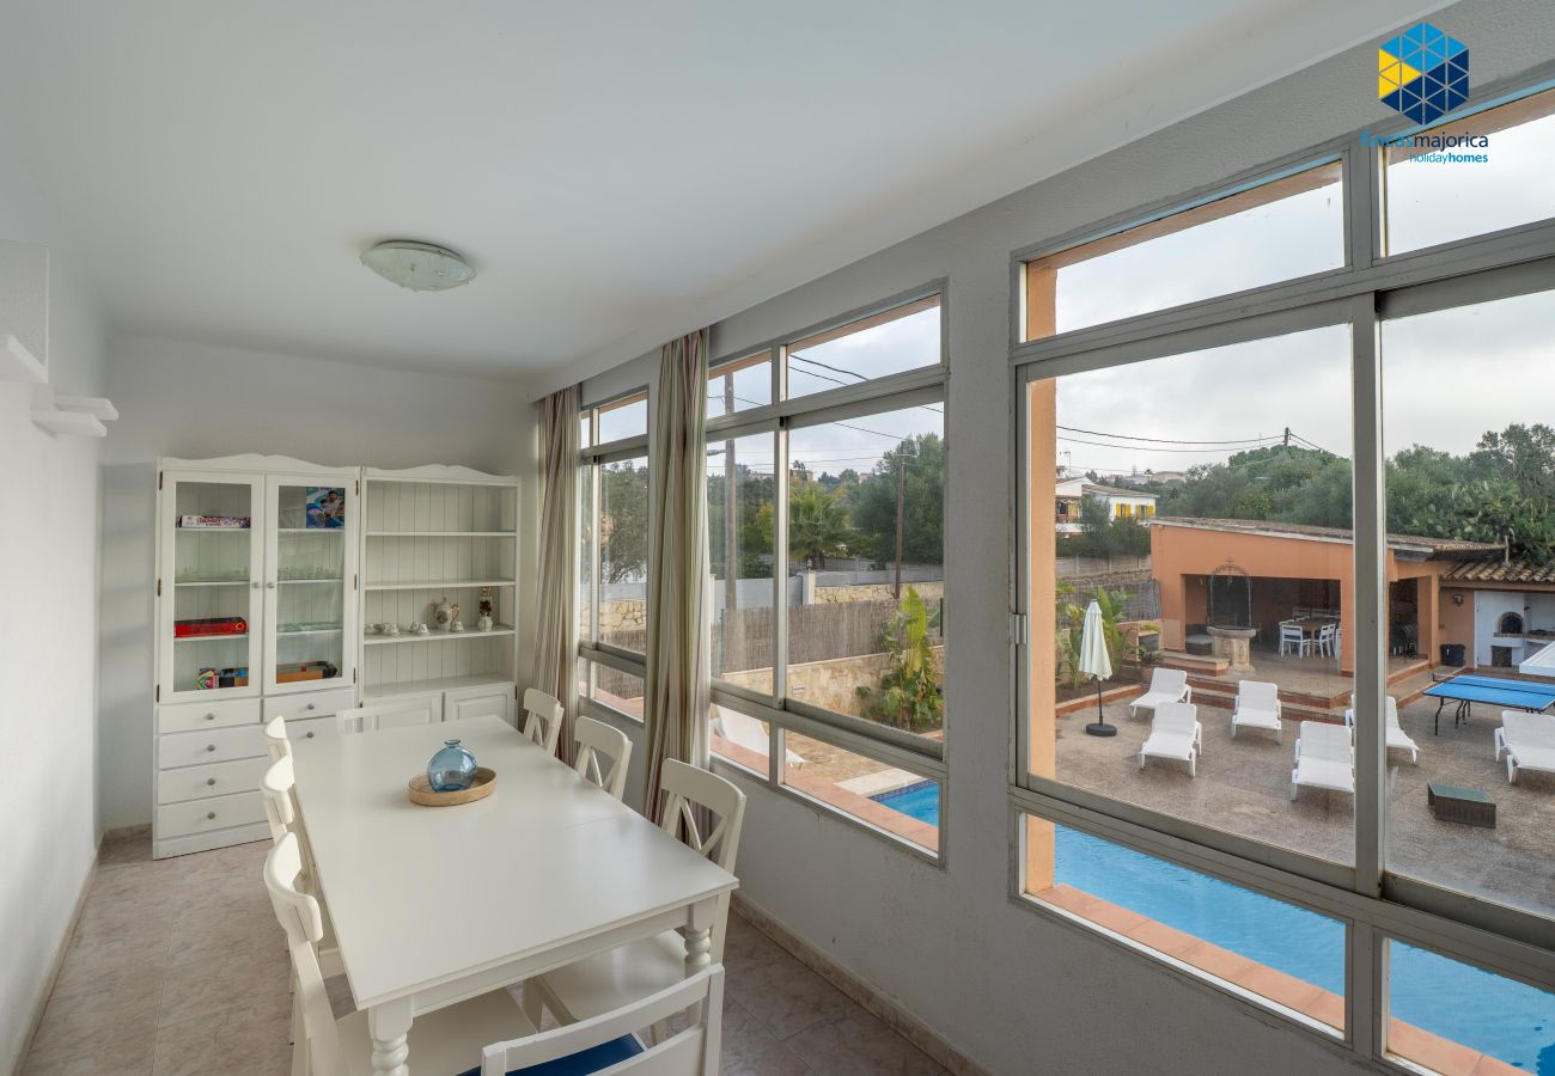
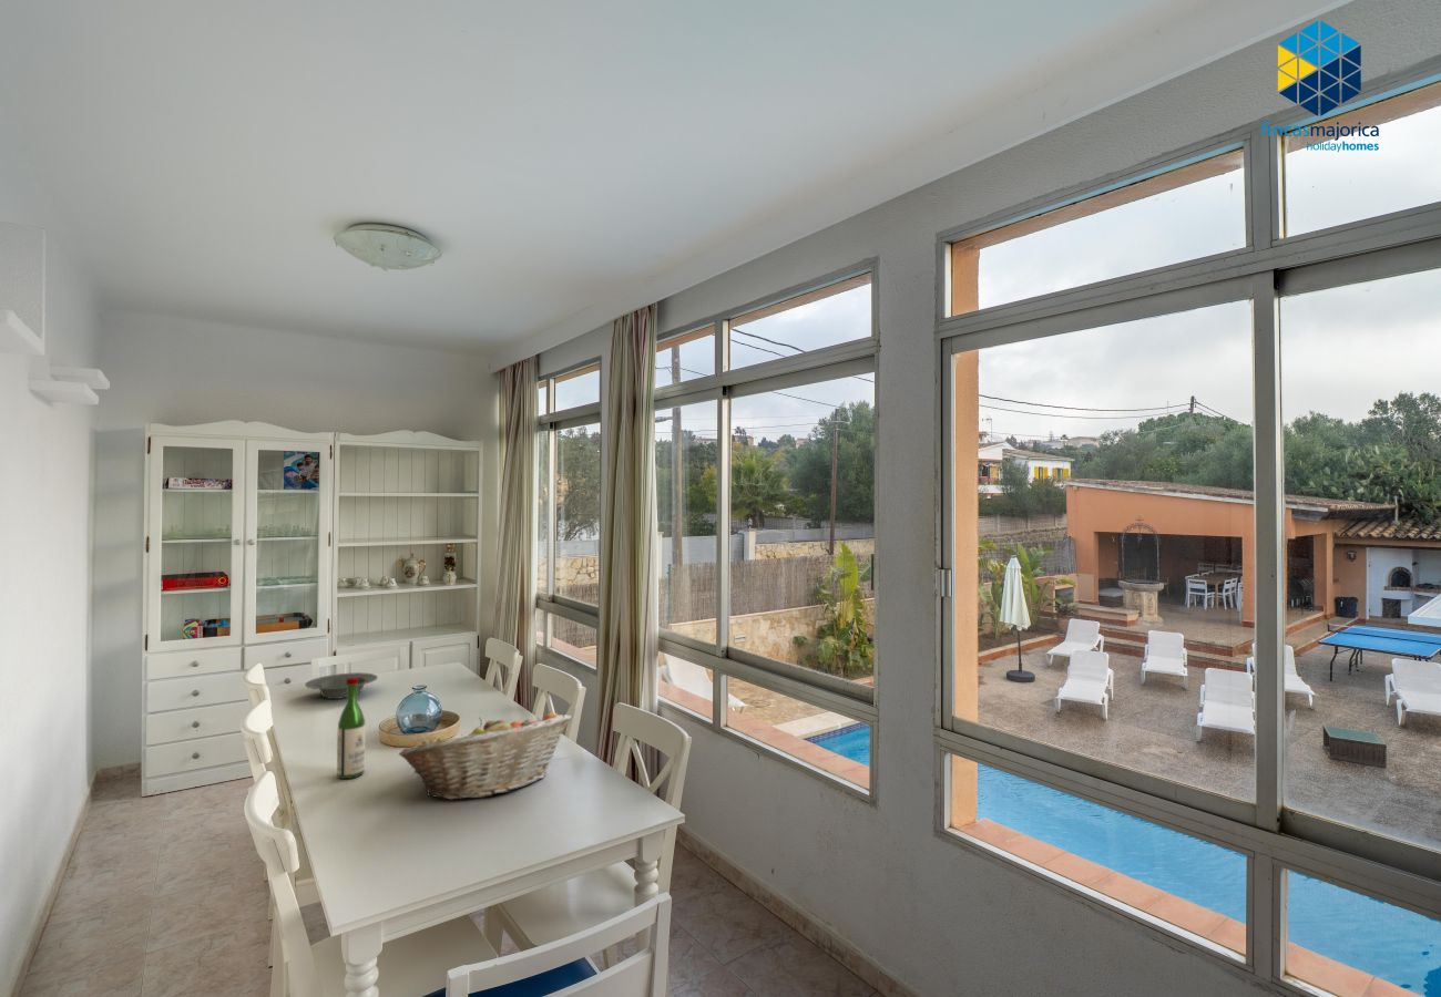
+ bowl (341, 687)
+ fruit basket (489, 747)
+ wine bottle (351, 726)
